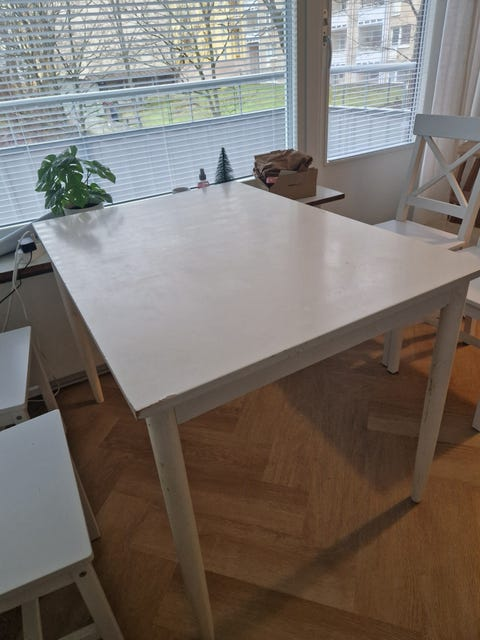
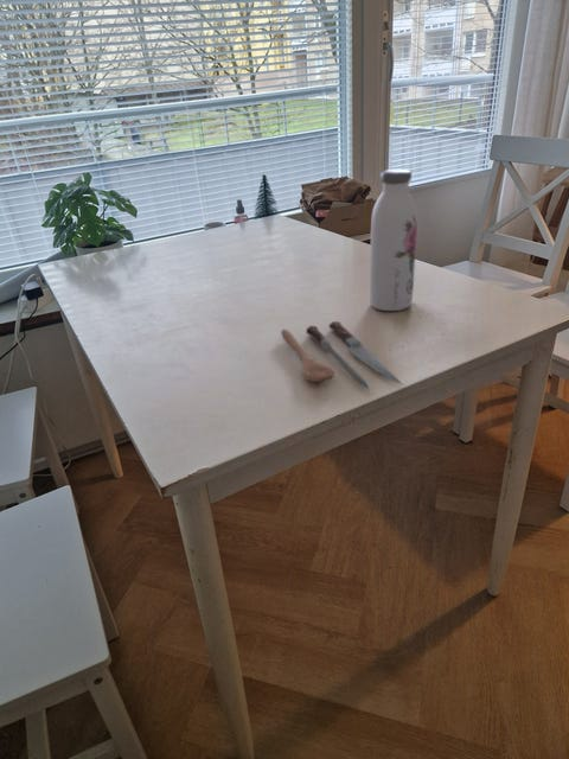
+ water bottle (392, 241)
+ spoon (333, 356)
